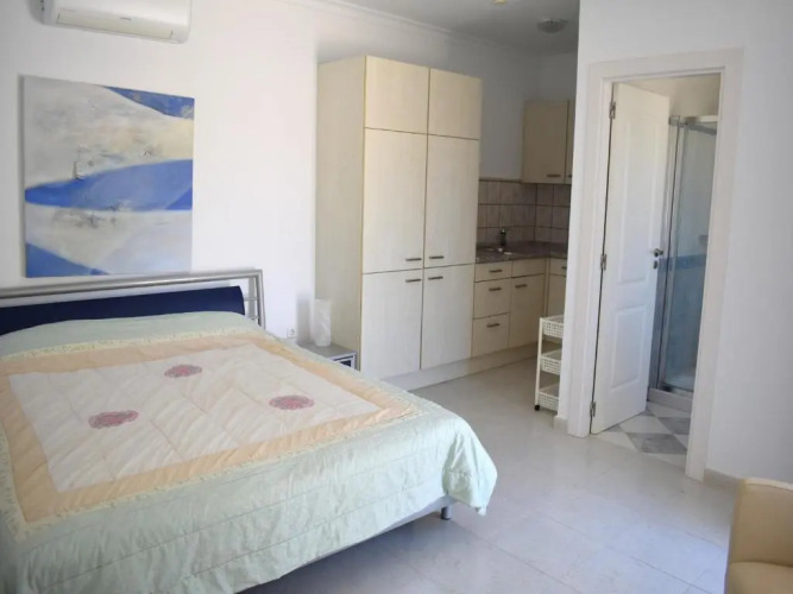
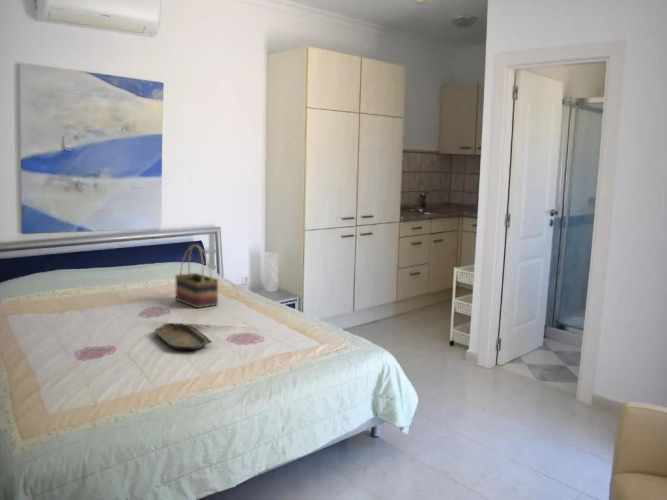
+ serving tray (181, 337)
+ woven basket (196, 273)
